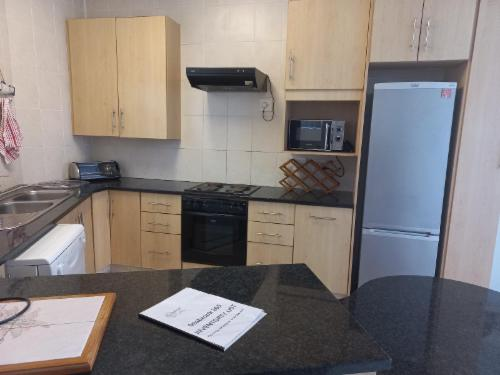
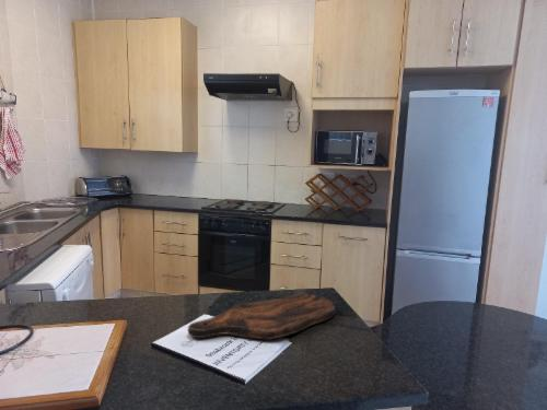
+ cutting board (268, 317)
